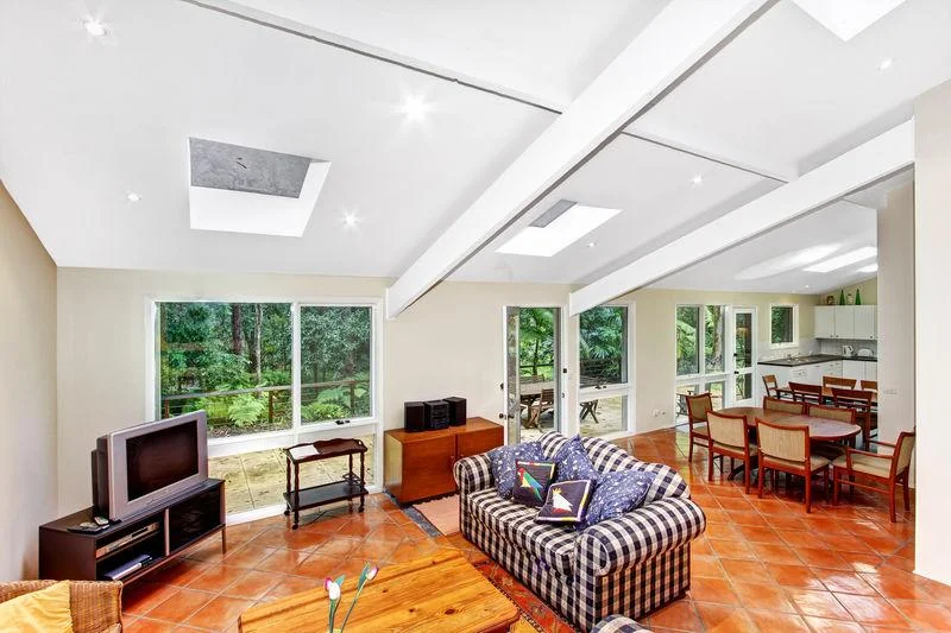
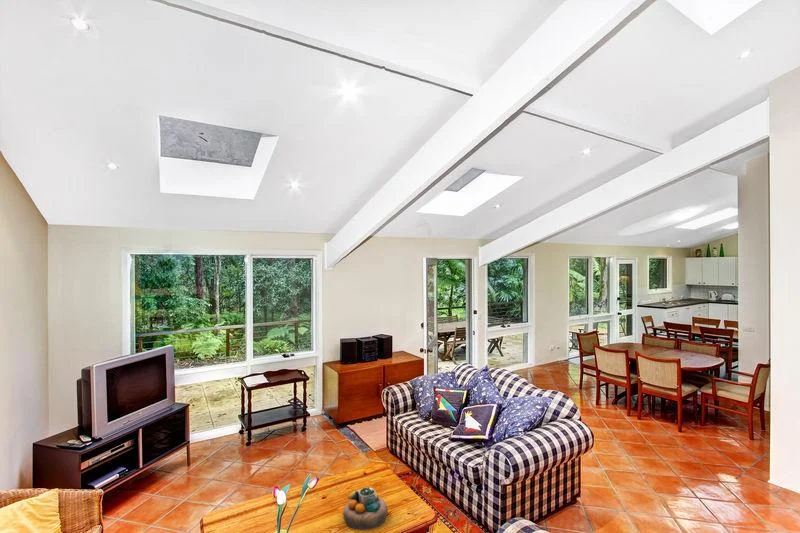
+ decorative bowl (365, 502)
